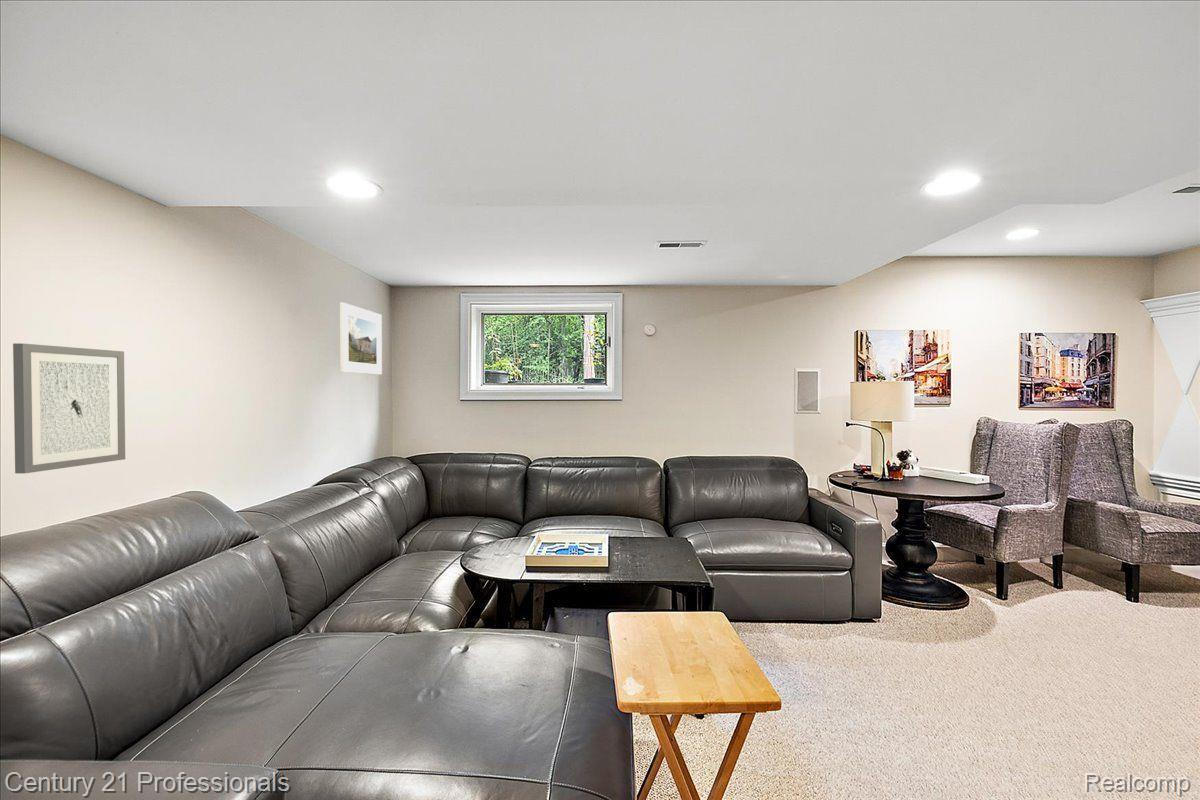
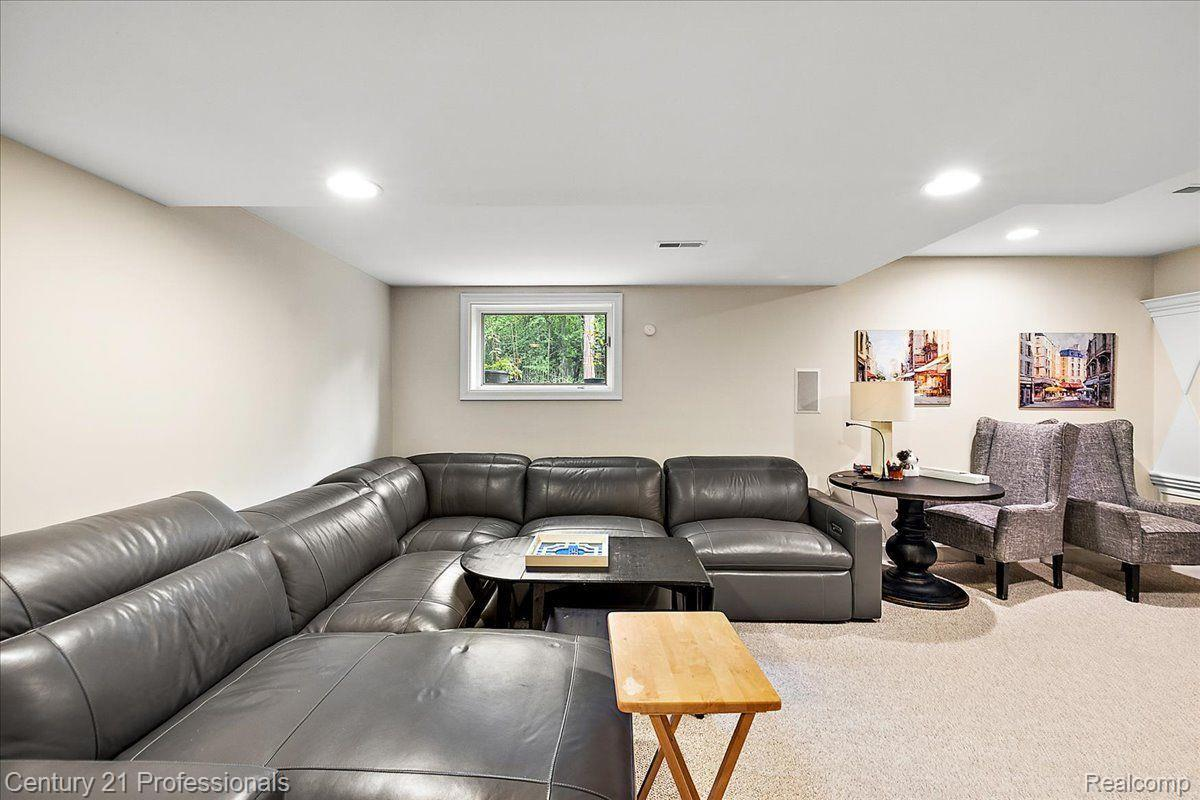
- wall art (74, 406)
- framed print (362, 341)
